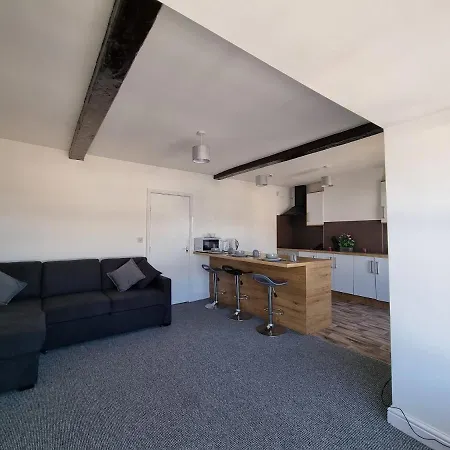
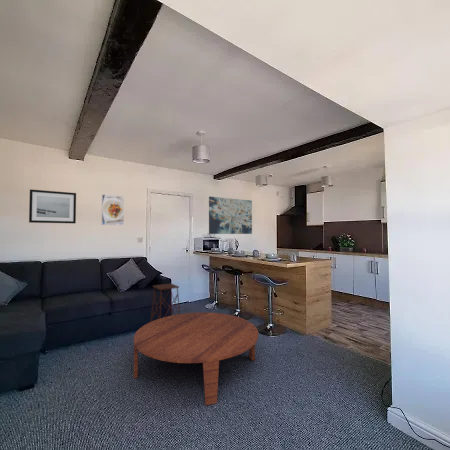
+ wall art (53, 207)
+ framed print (113, 210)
+ wall art (231, 216)
+ coffee table (197, 348)
+ side table (166, 308)
